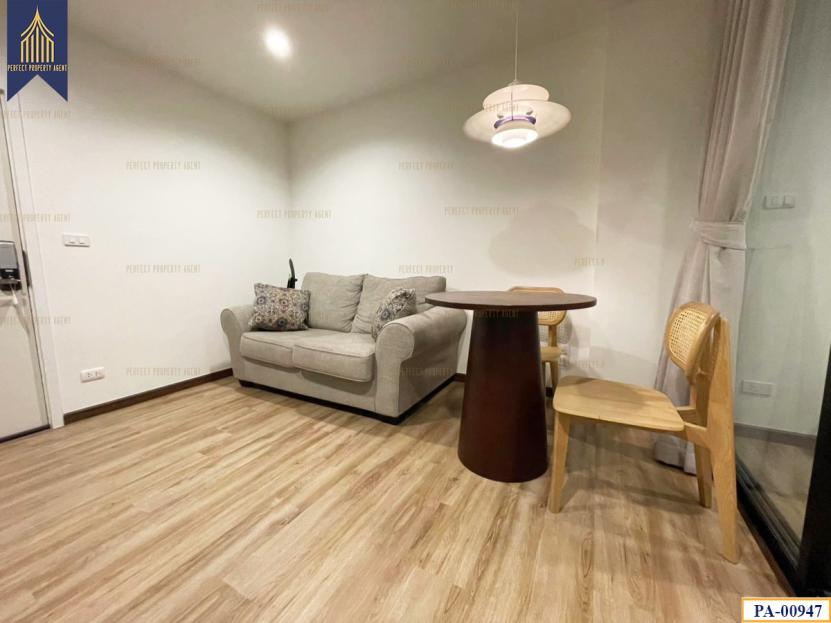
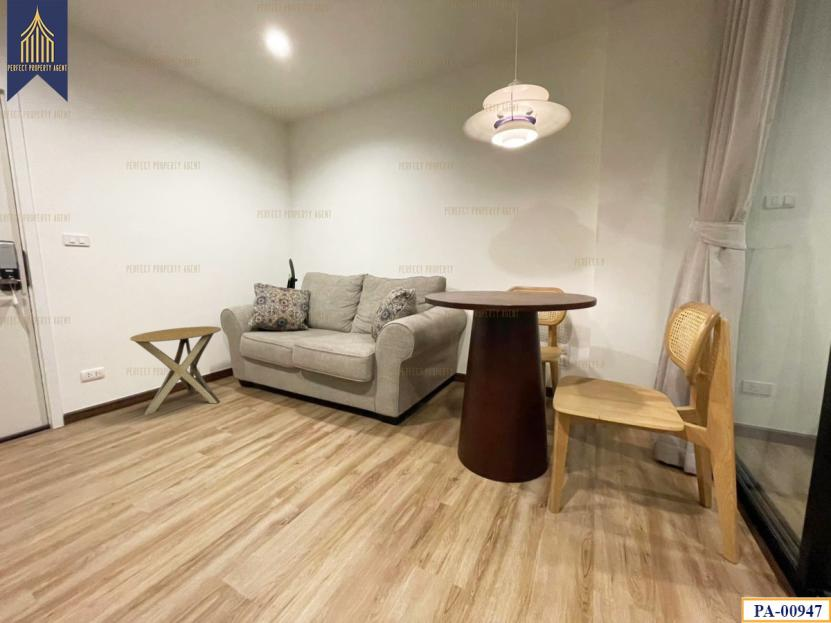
+ side table (182, 367)
